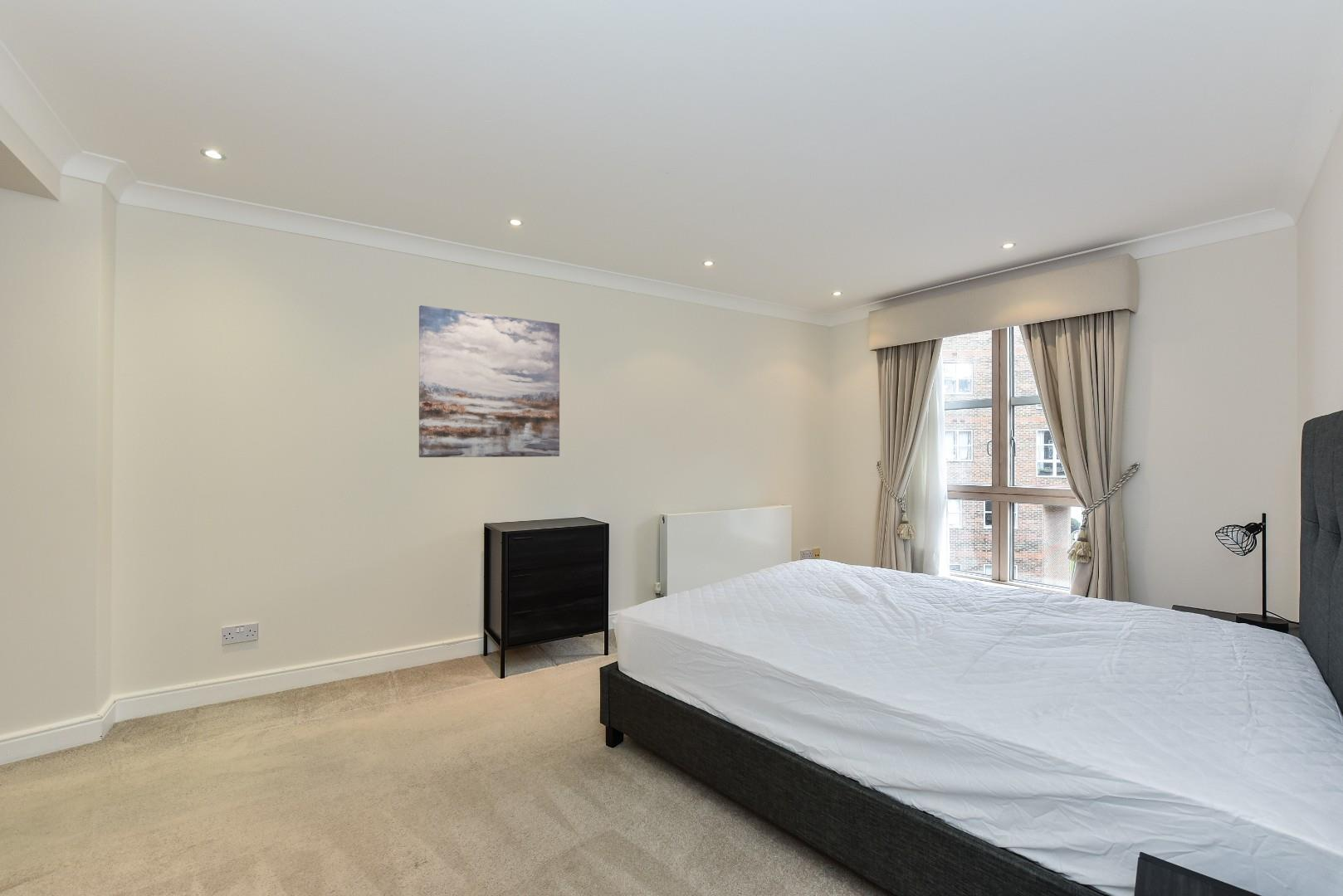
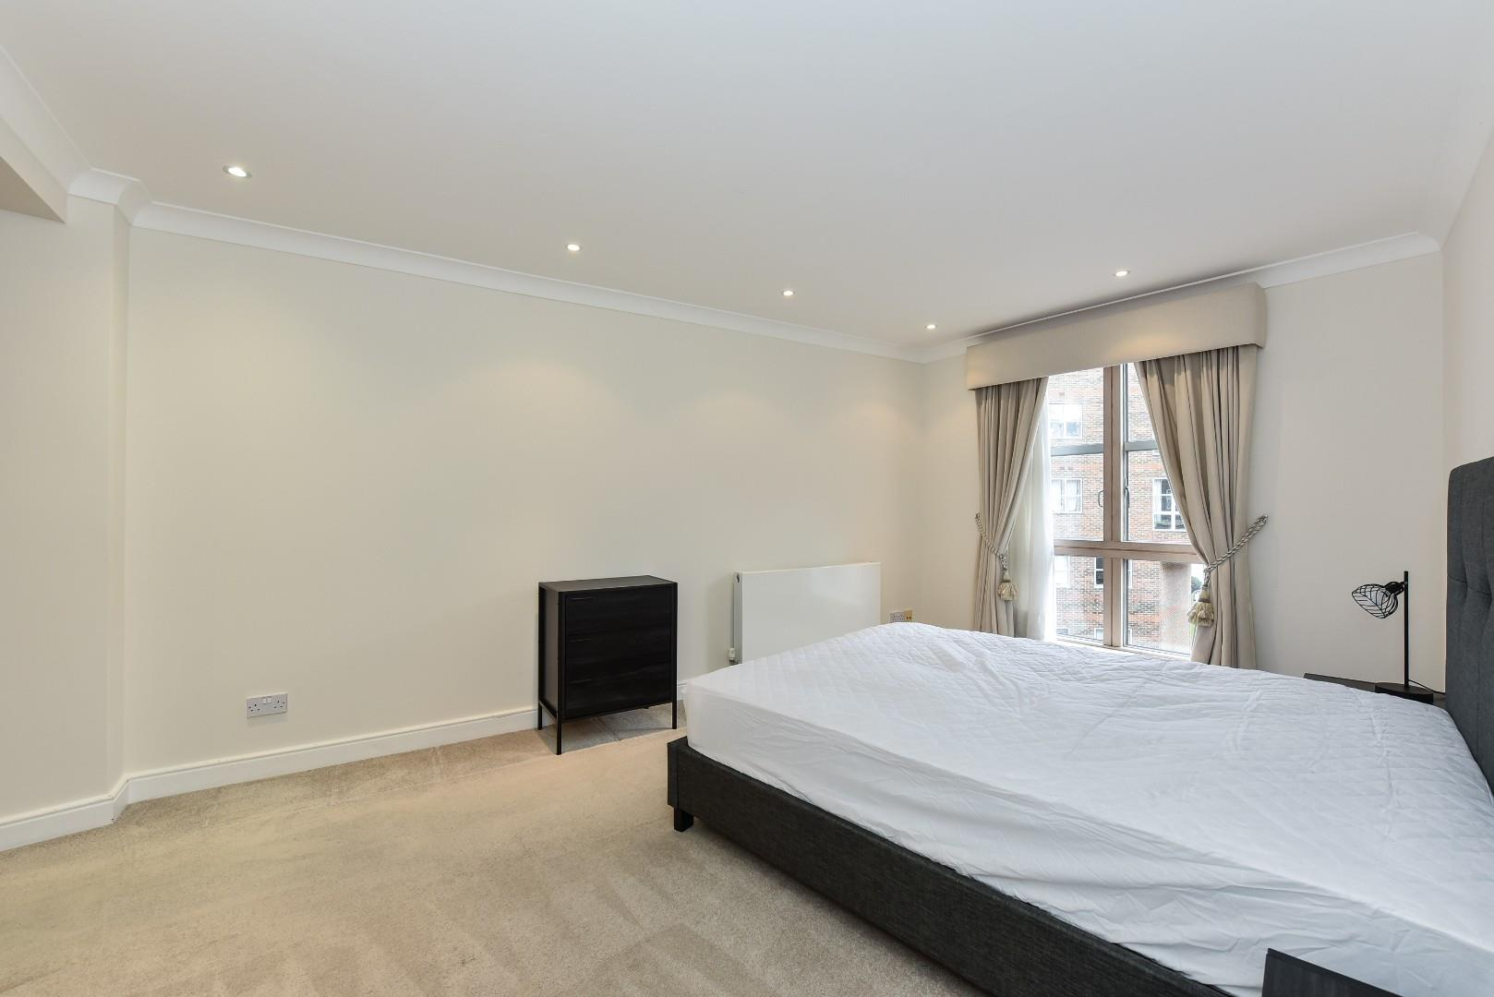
- wall art (493, 386)
